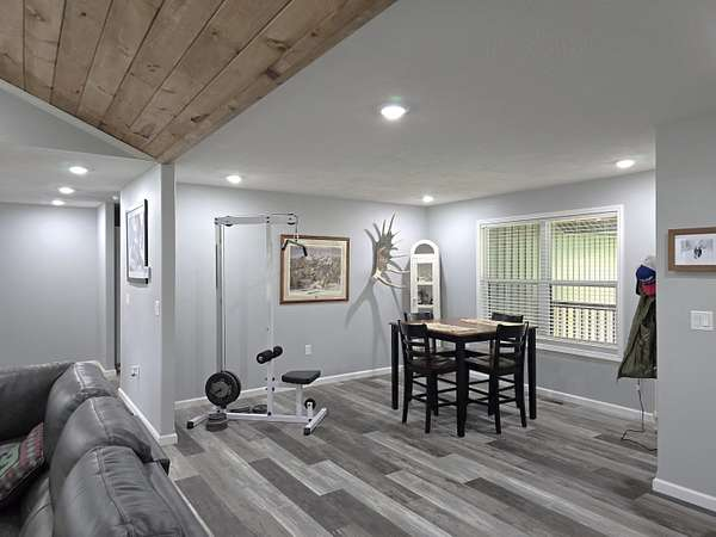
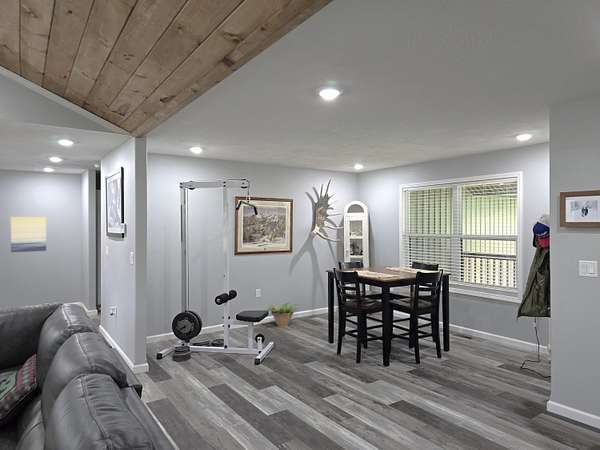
+ wall art (28, 234)
+ decorative plant (281, 315)
